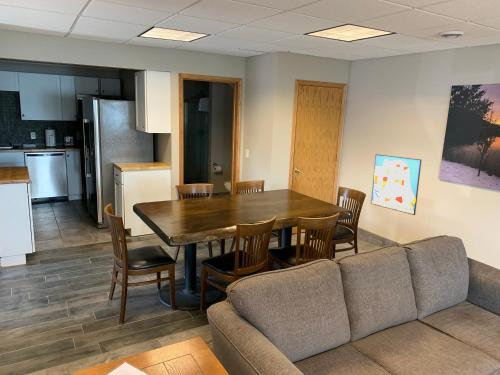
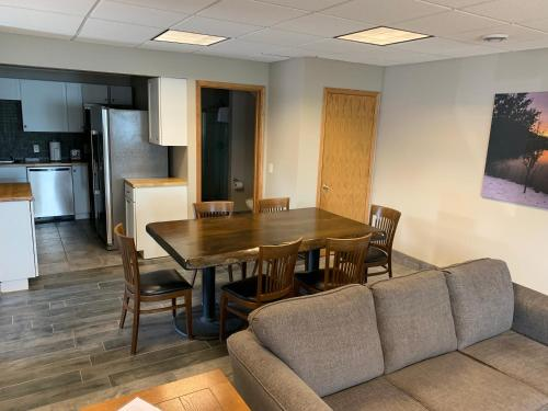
- wall art (394, 183)
